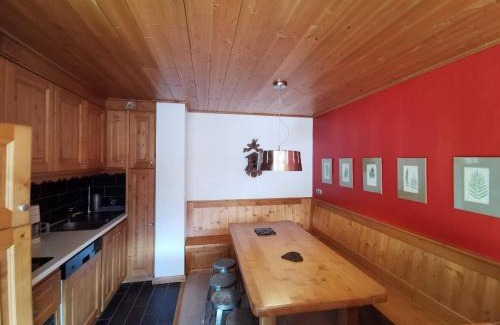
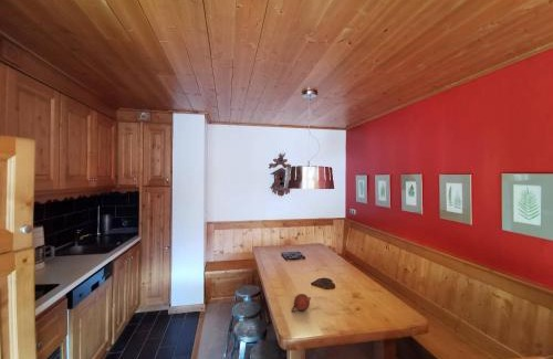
+ teapot (301, 303)
